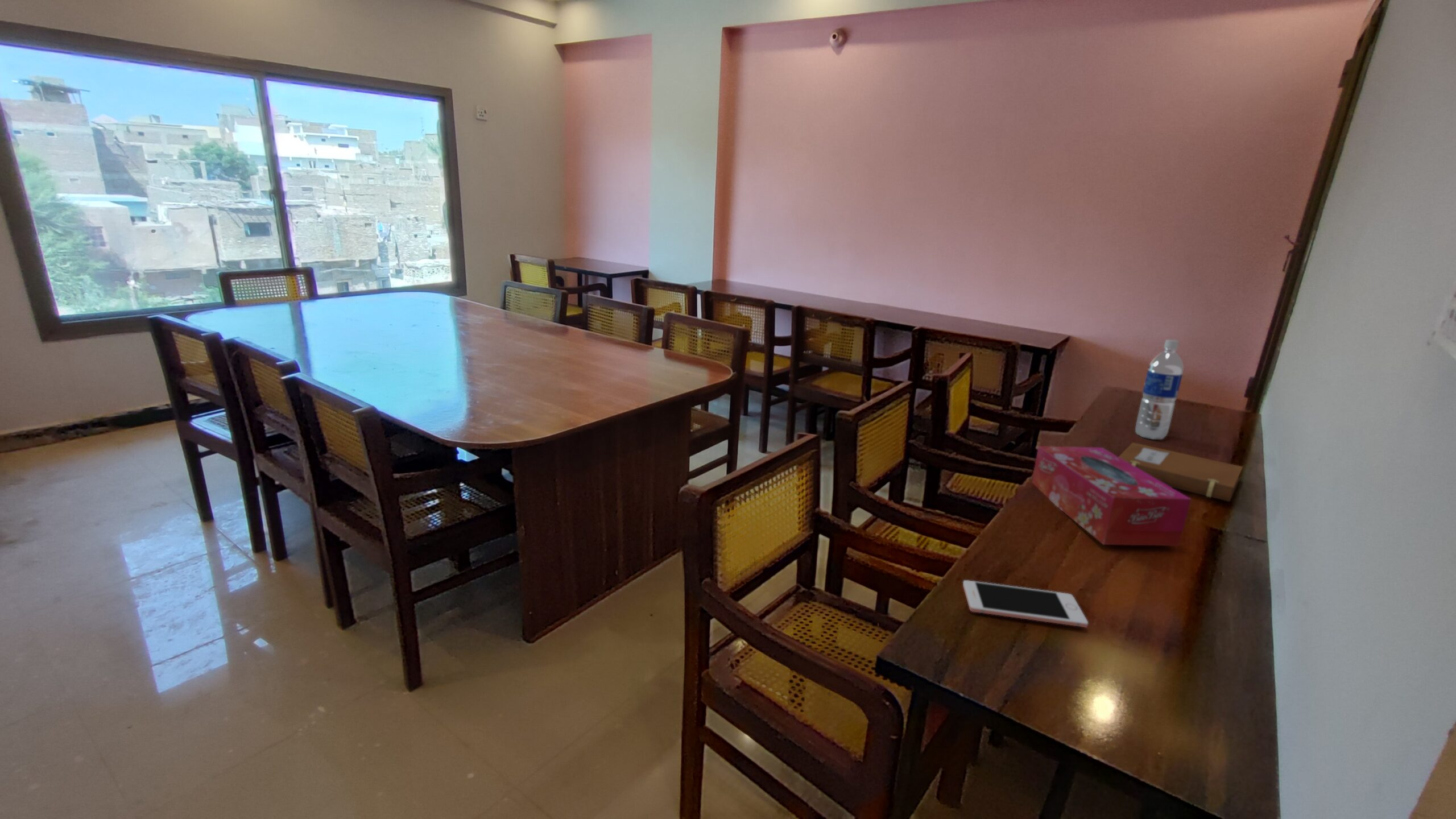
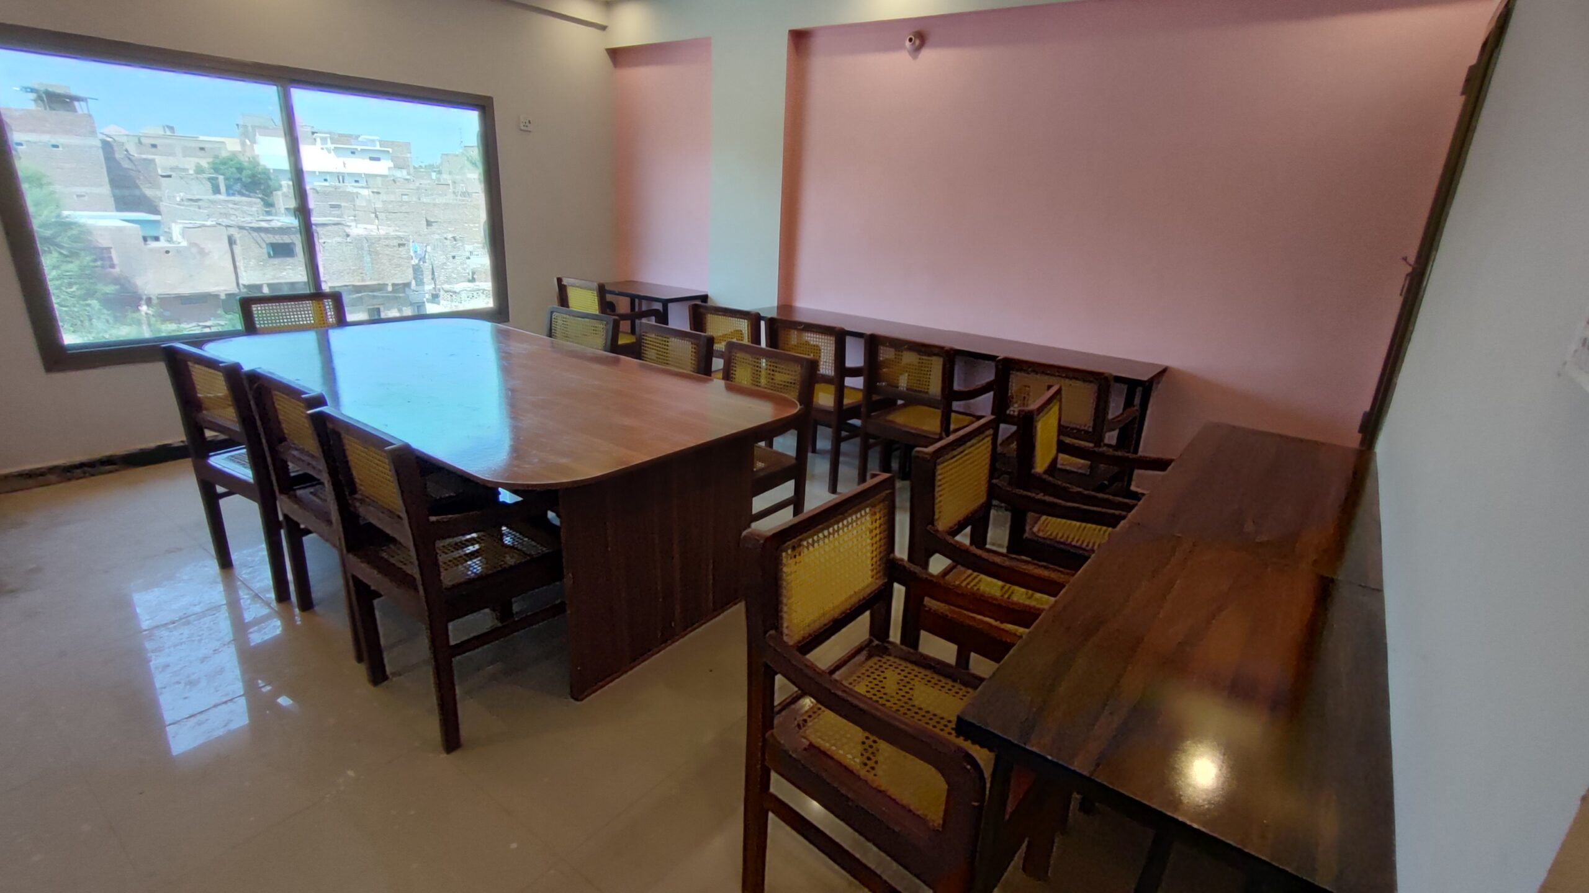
- tissue box (1102, 491)
- water bottle (1161, 389)
- cell phone (1022, 602)
- notebook (1173, 469)
